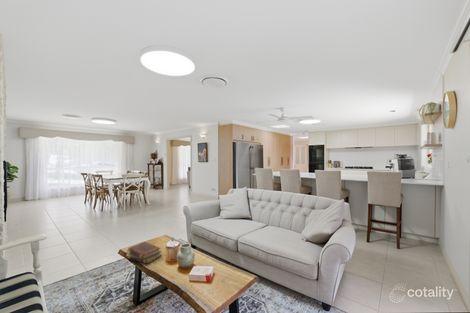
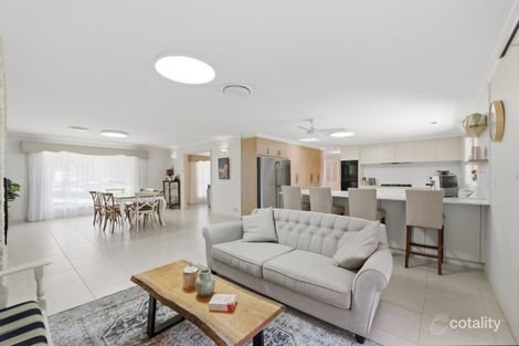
- book set (144, 252)
